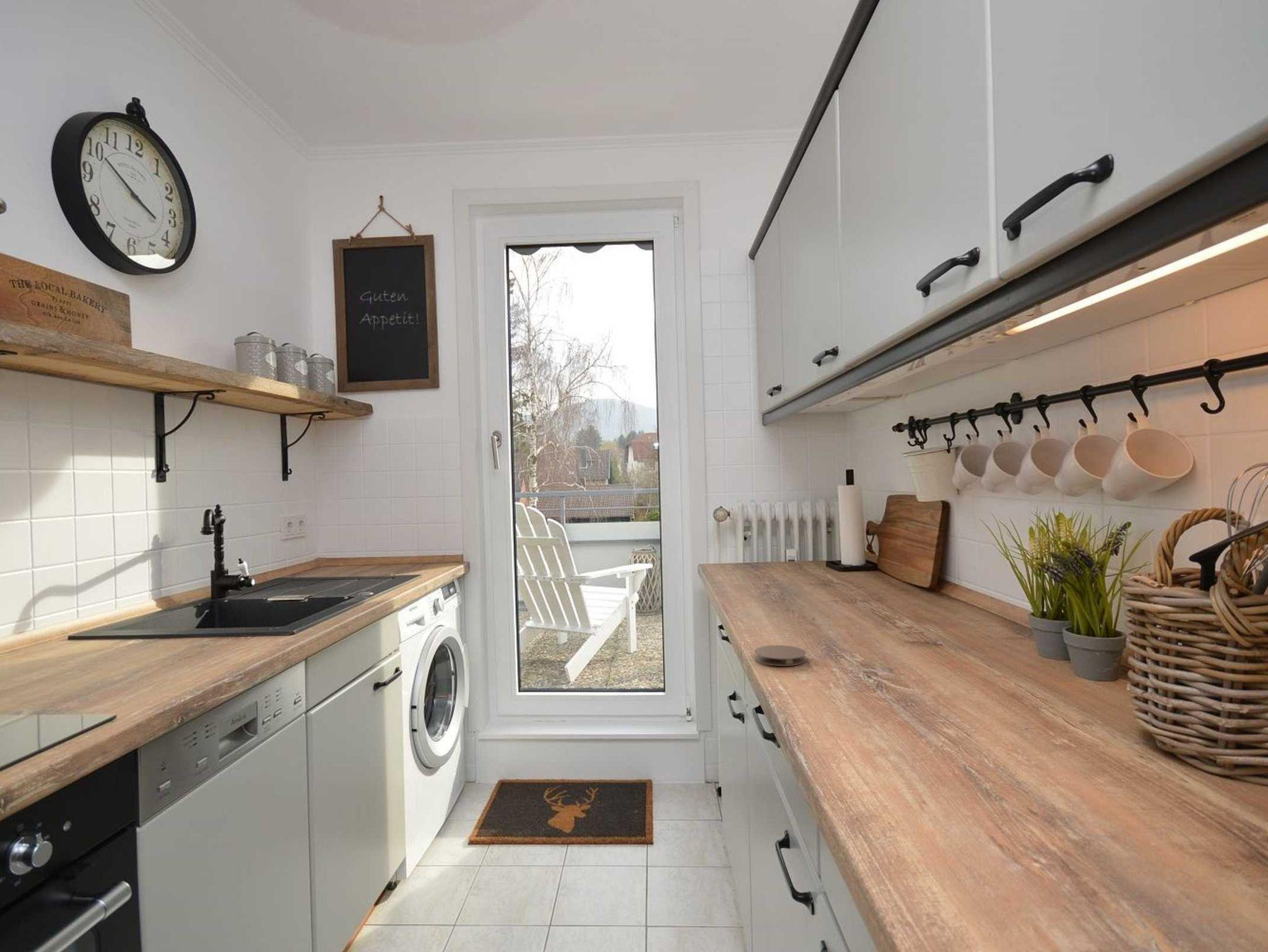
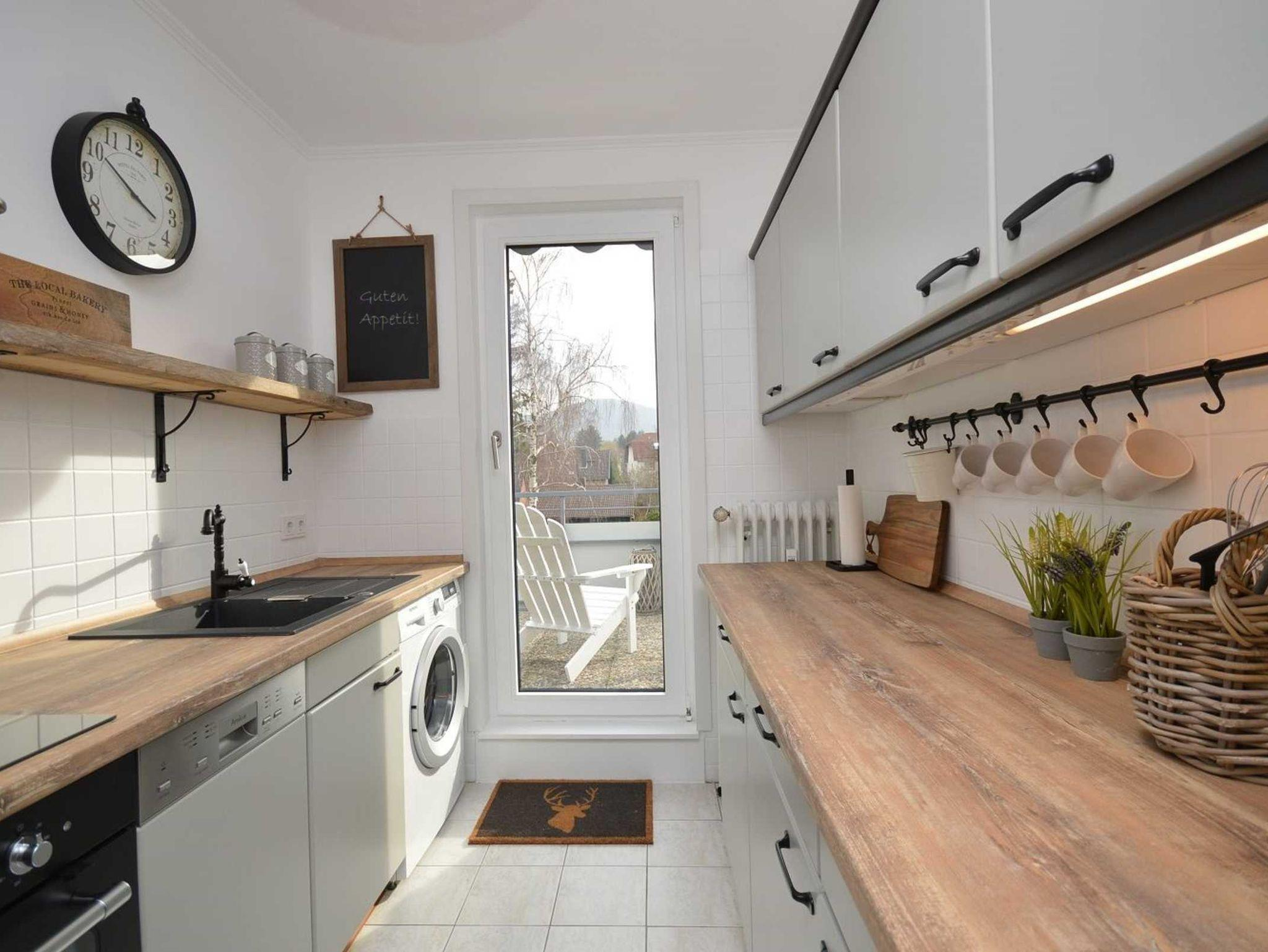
- coaster (780, 655)
